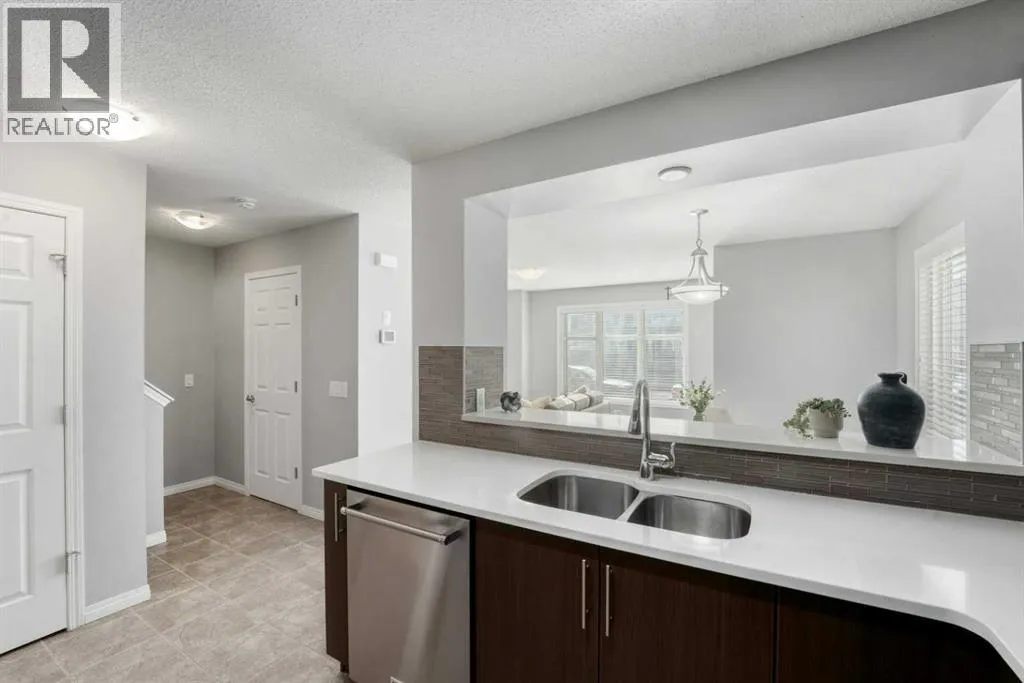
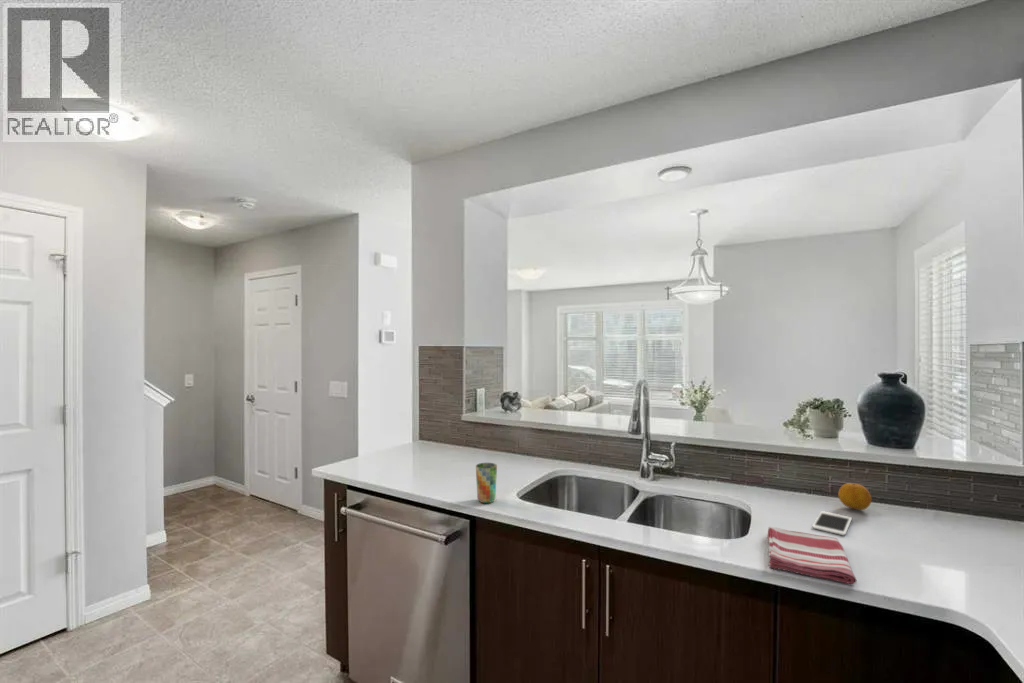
+ fruit (854, 496)
+ cell phone (832, 522)
+ cup (486, 483)
+ dish towel (806, 550)
